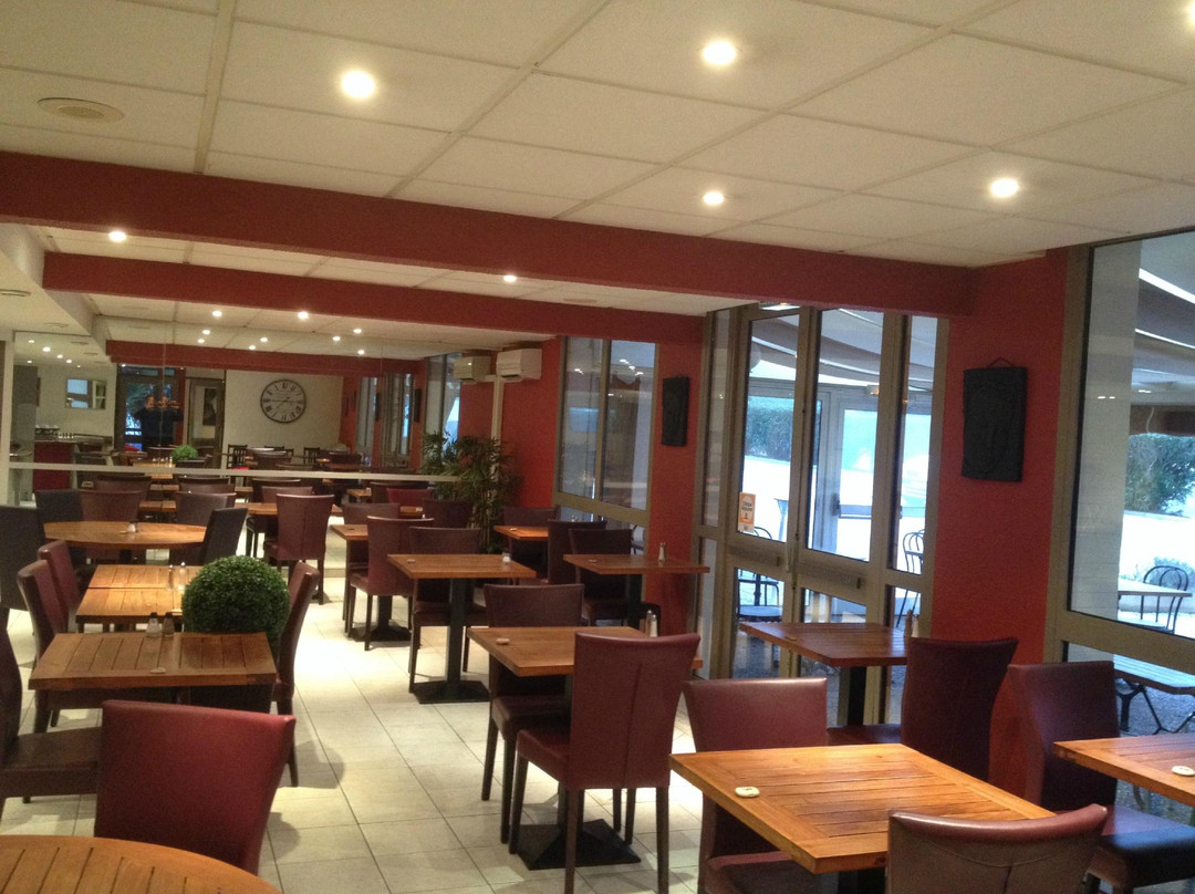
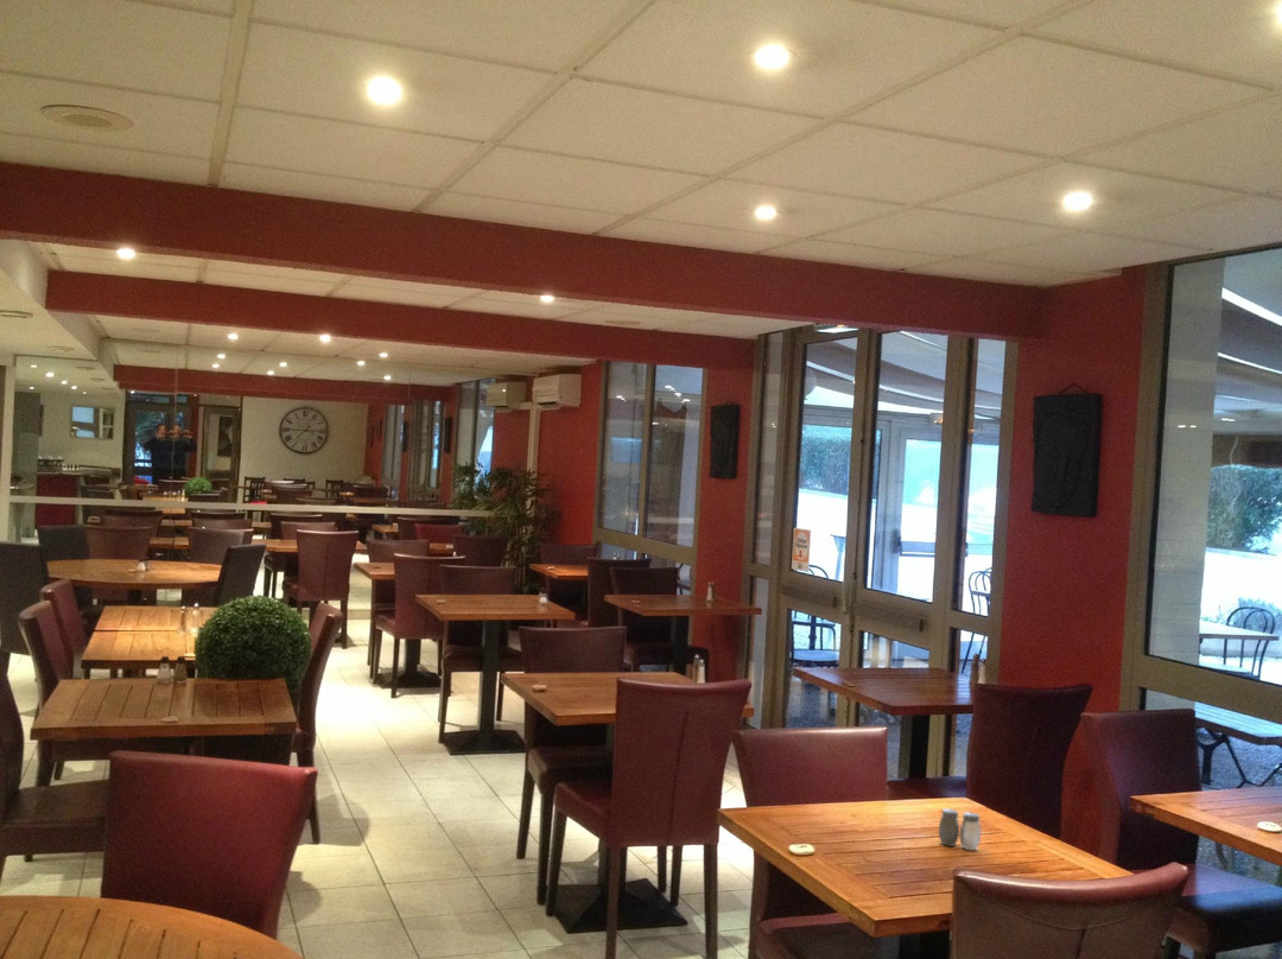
+ salt and pepper shaker (958, 828)
